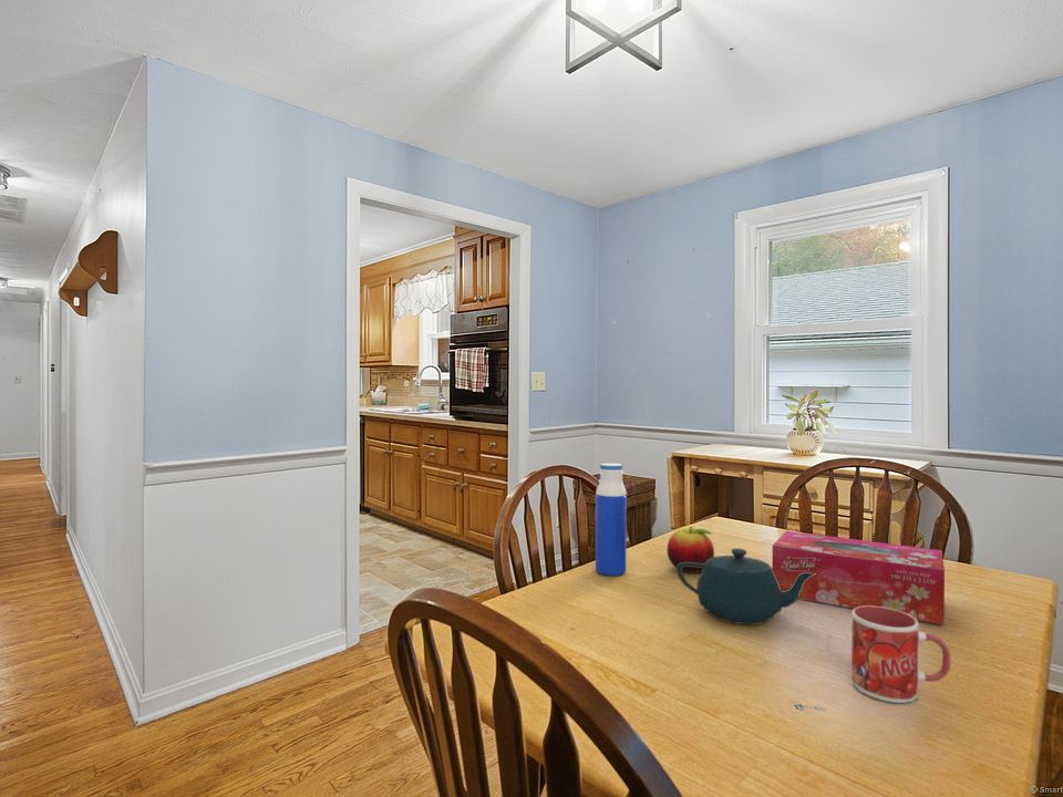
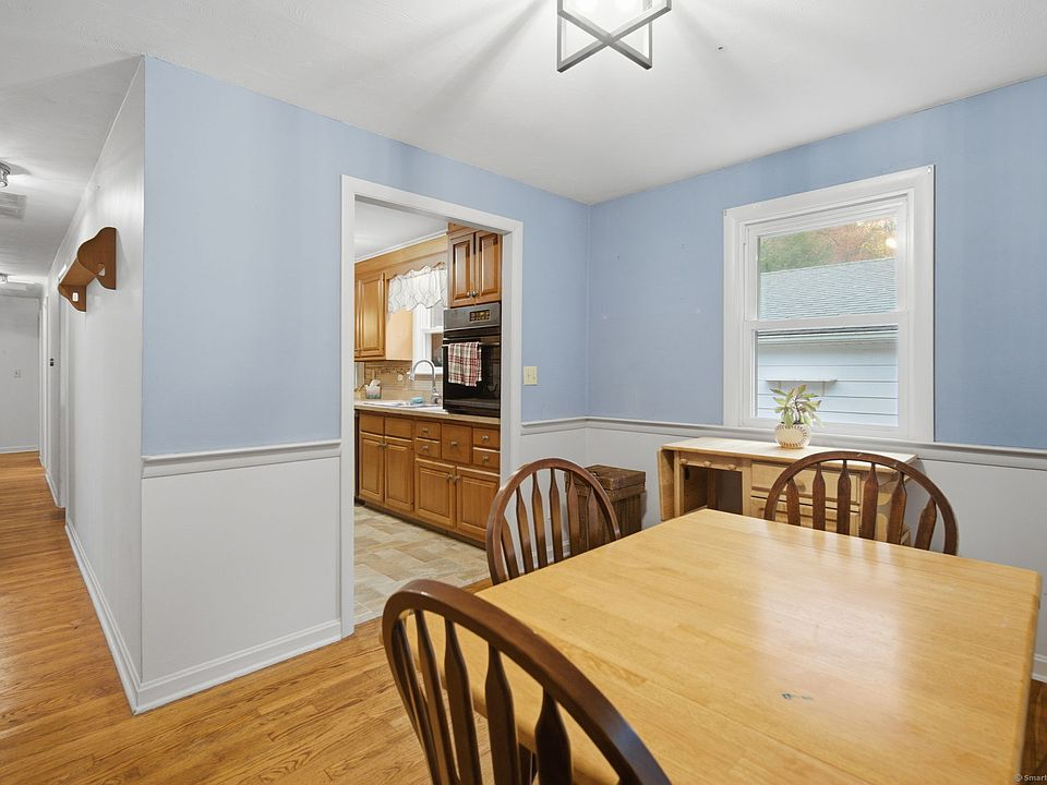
- tissue box (855, 571)
- teapot (742, 582)
- mug (899, 654)
- fruit (690, 548)
- water bottle (610, 517)
